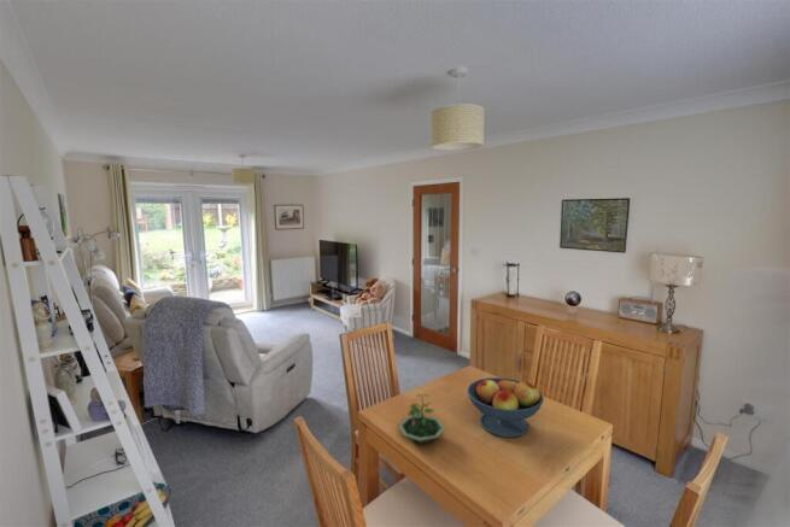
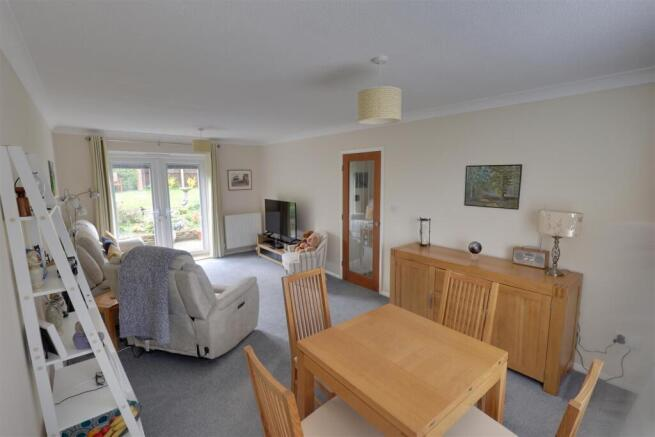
- fruit bowl (503, 403)
- terrarium (422, 403)
